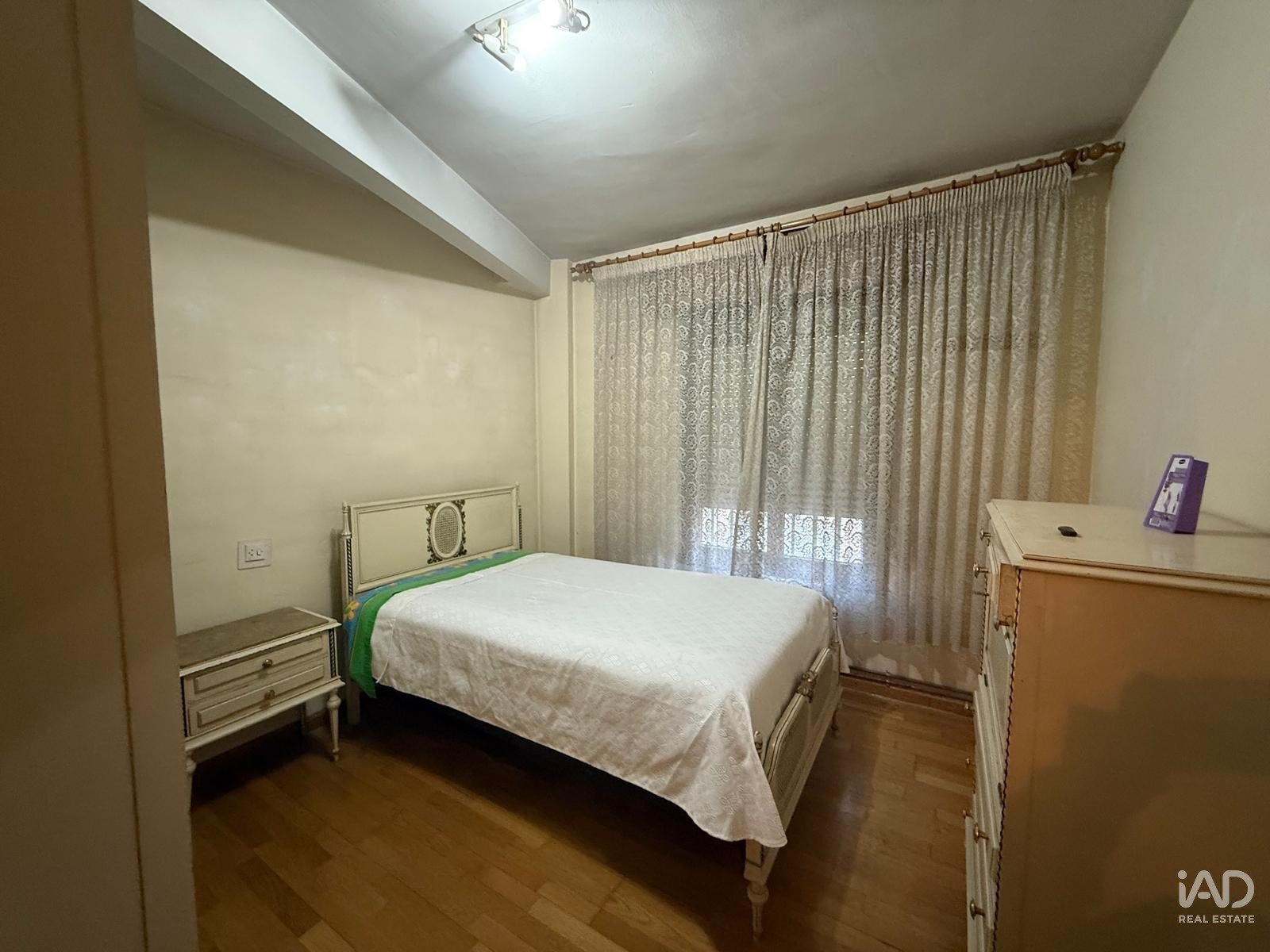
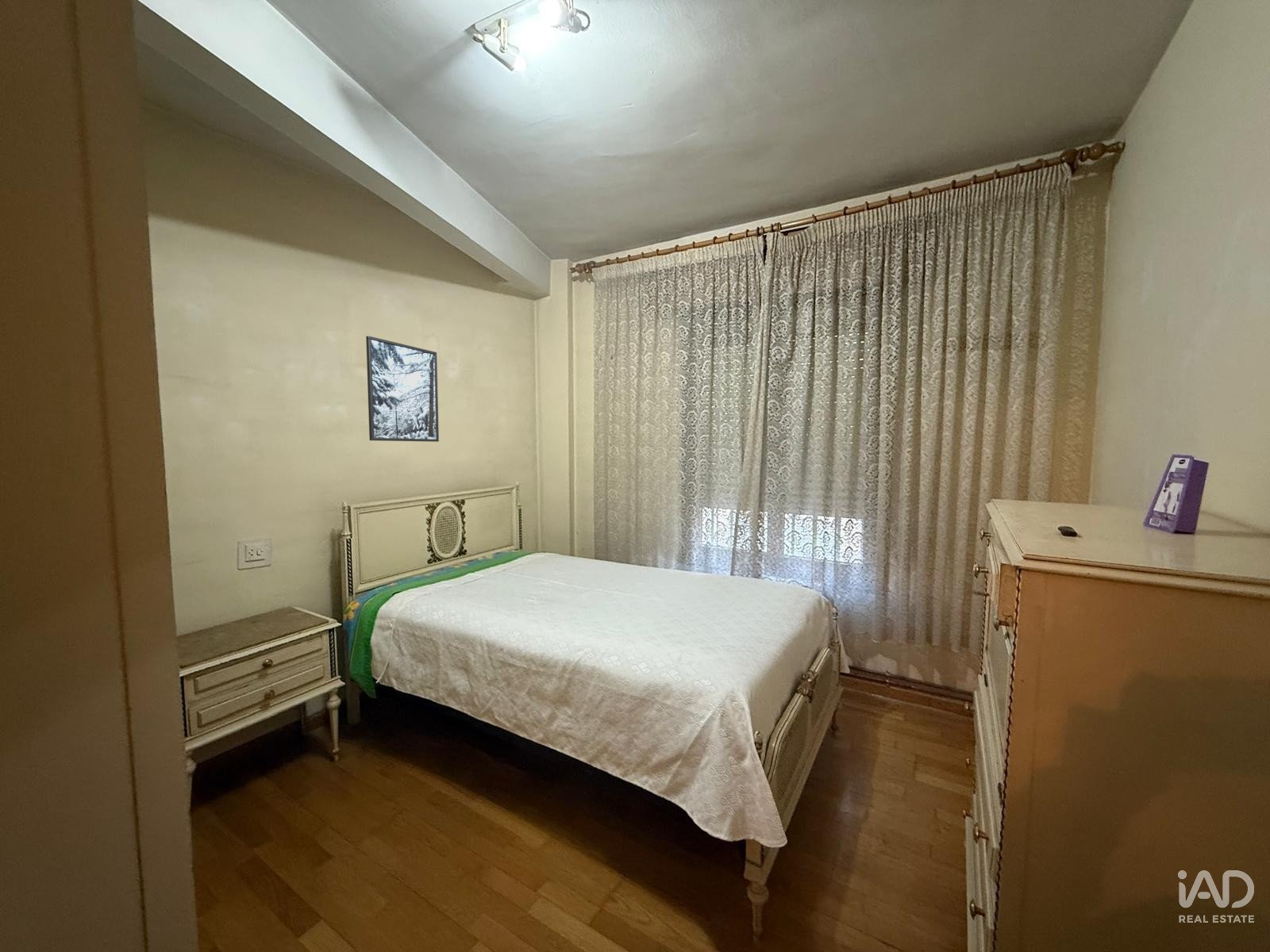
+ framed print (405, 393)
